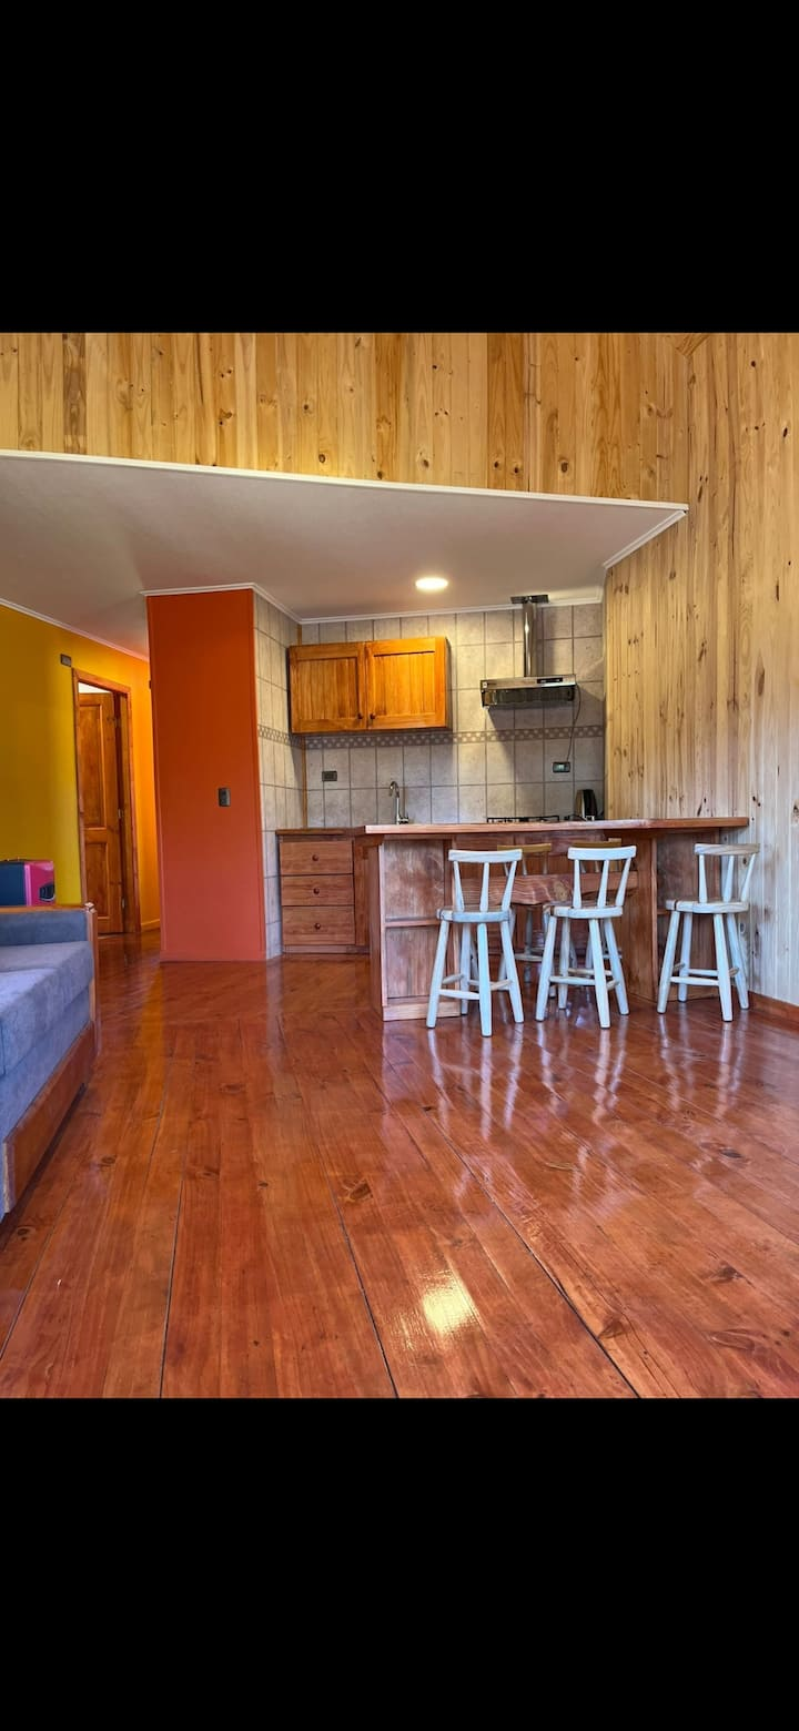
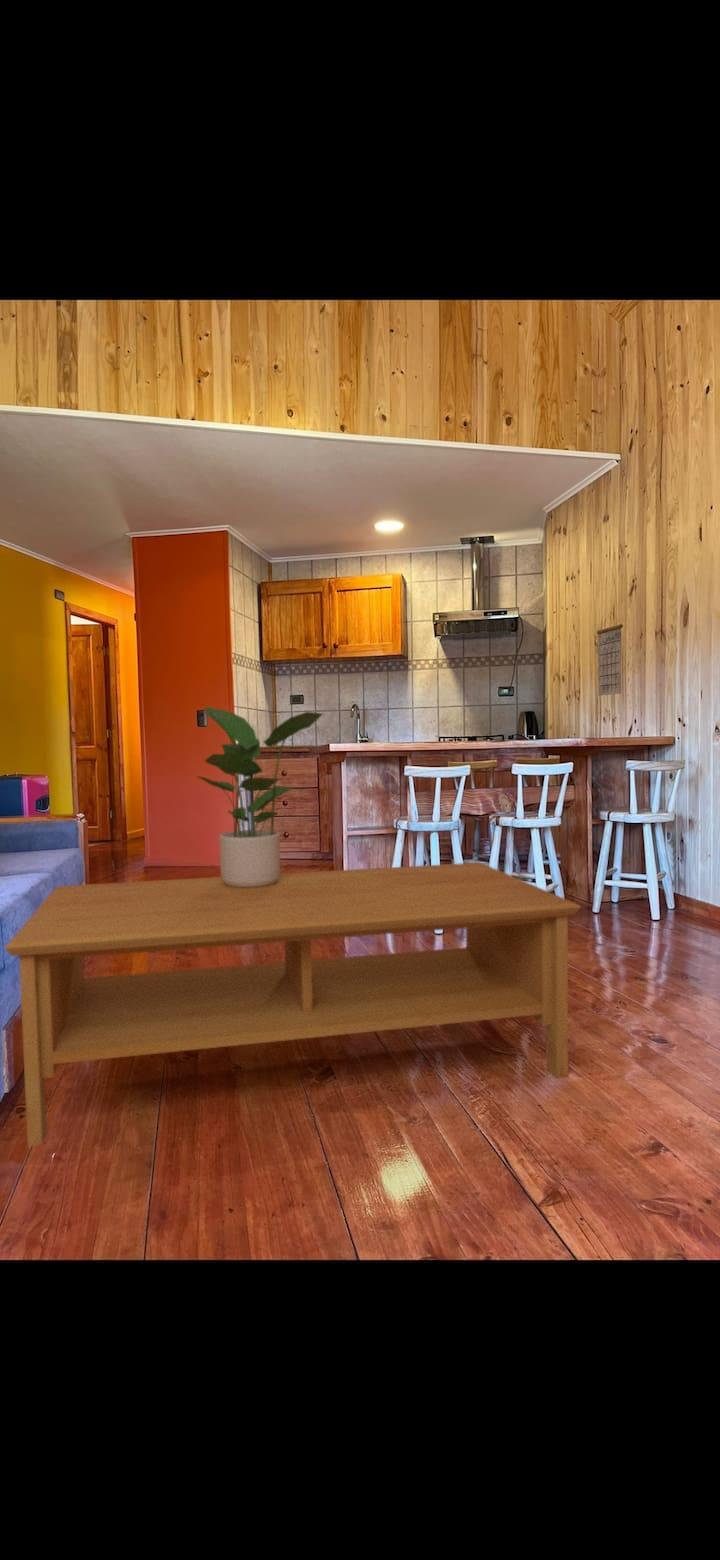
+ potted plant (251, 791)
+ coffee table (297, 978)
+ calendar (609, 653)
